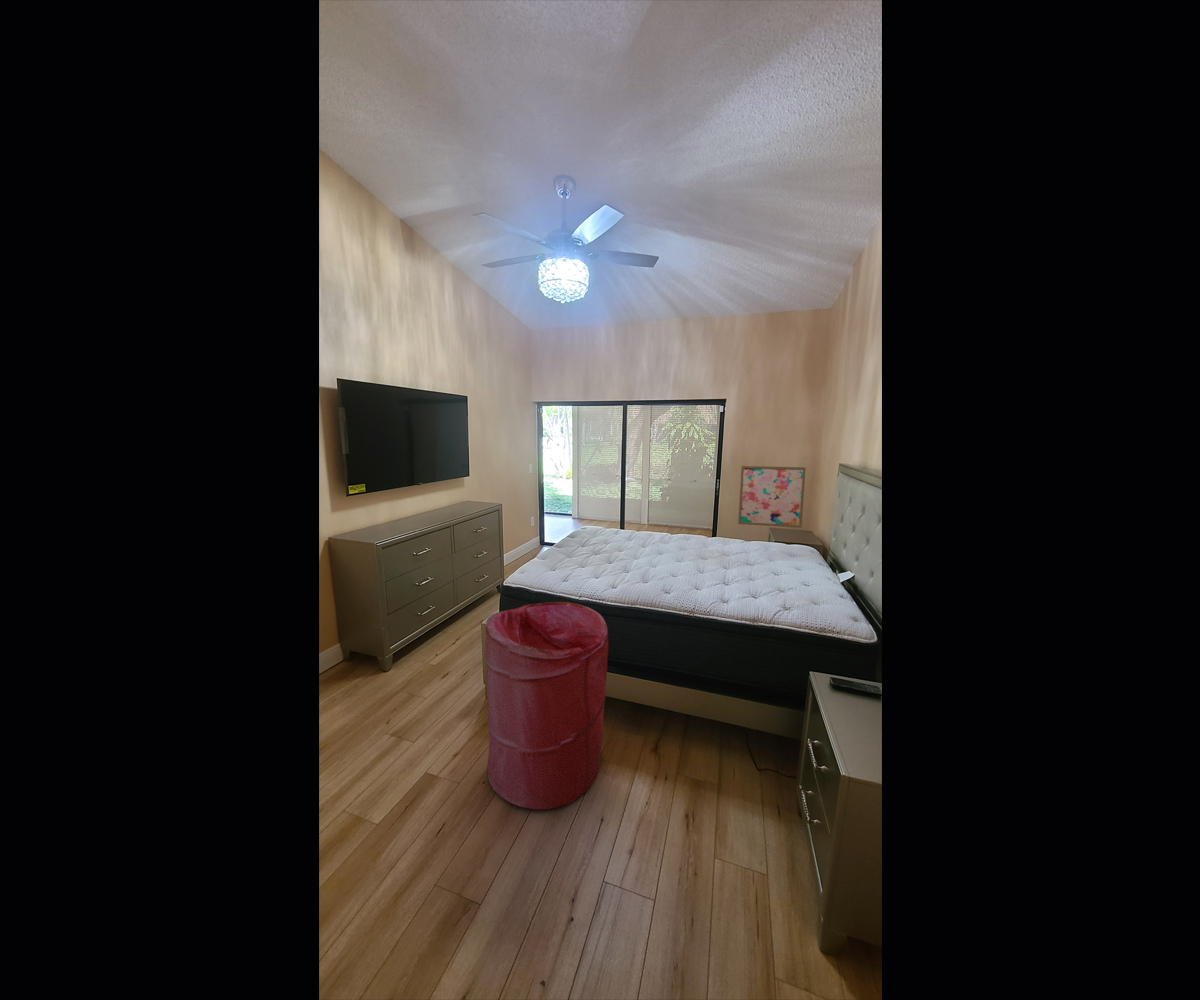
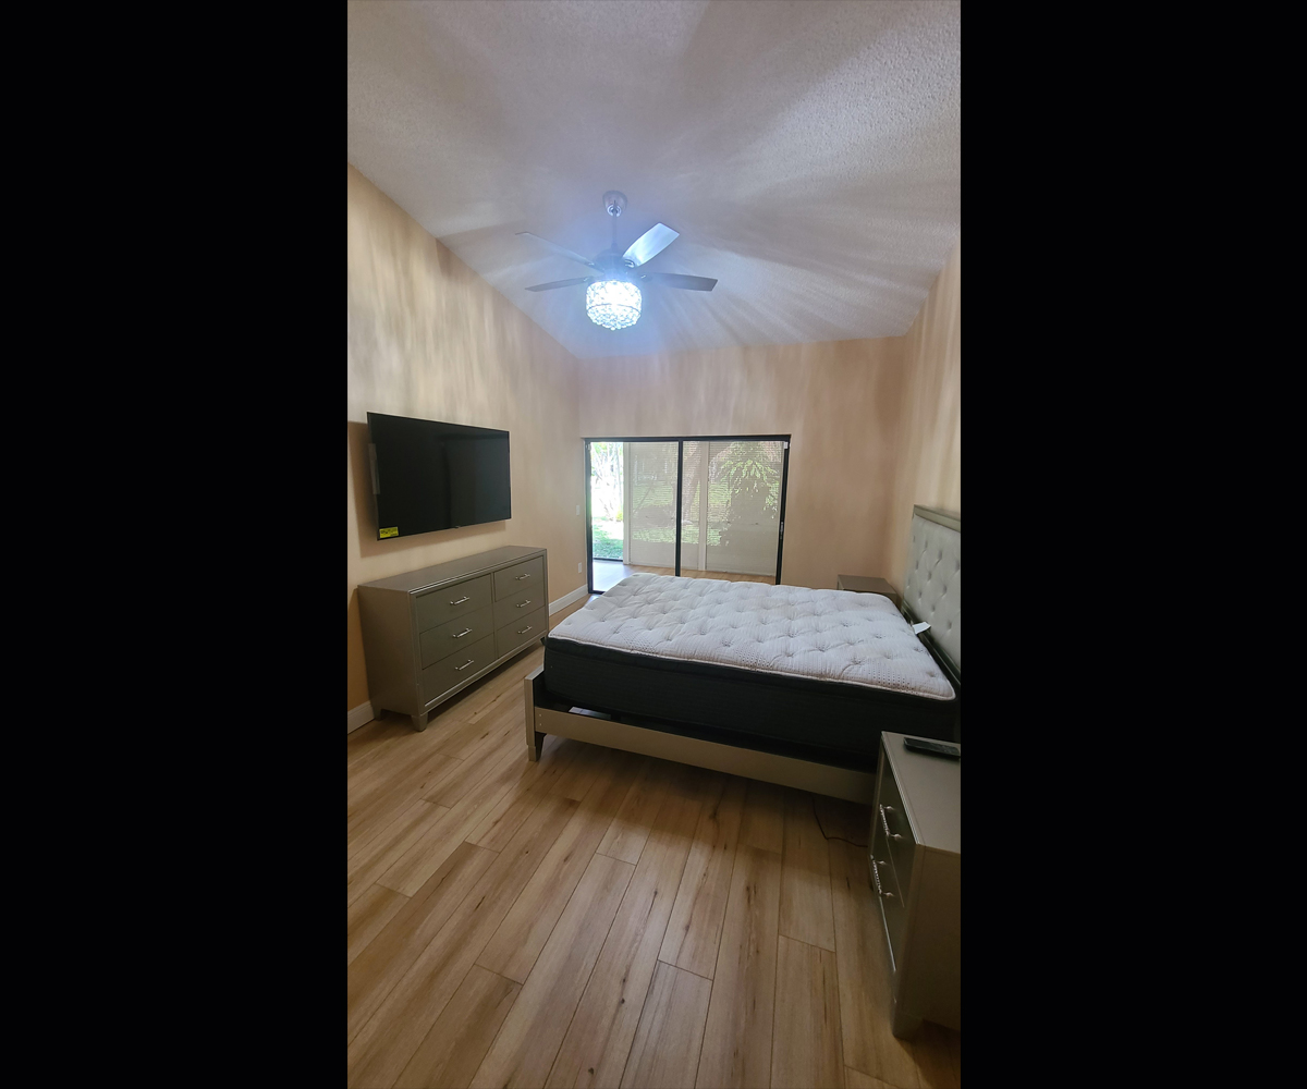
- wall art (770, 496)
- laundry hamper (547, 693)
